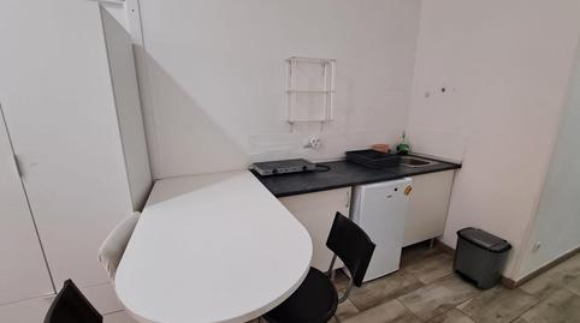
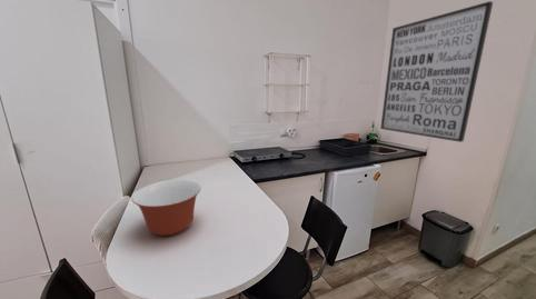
+ mixing bowl (169, 209)
+ wall art (424, 79)
